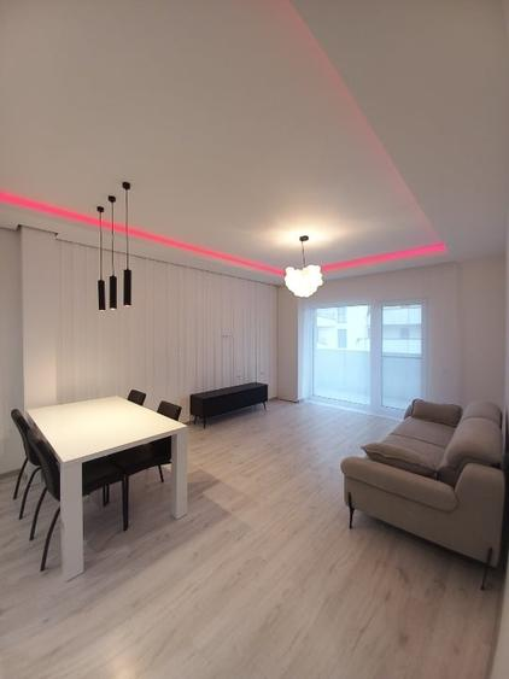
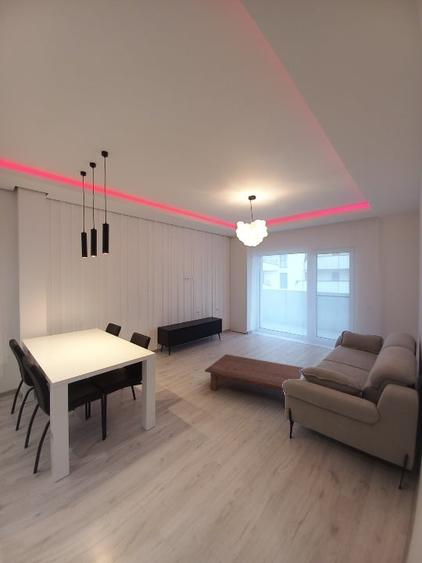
+ coffee table (254, 378)
